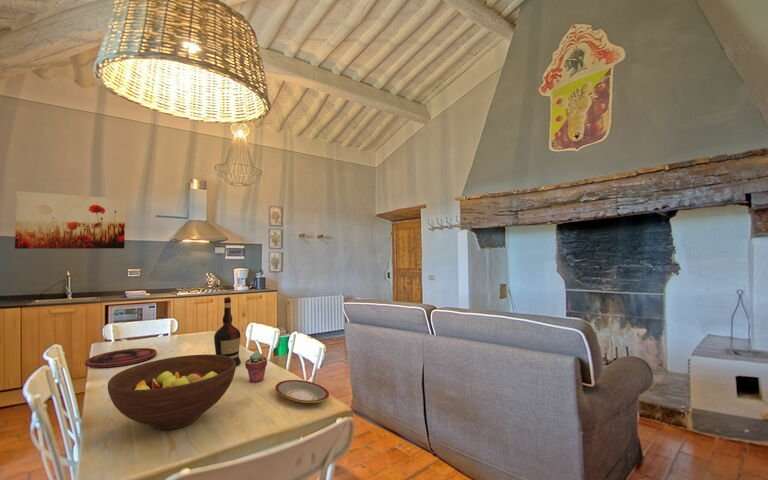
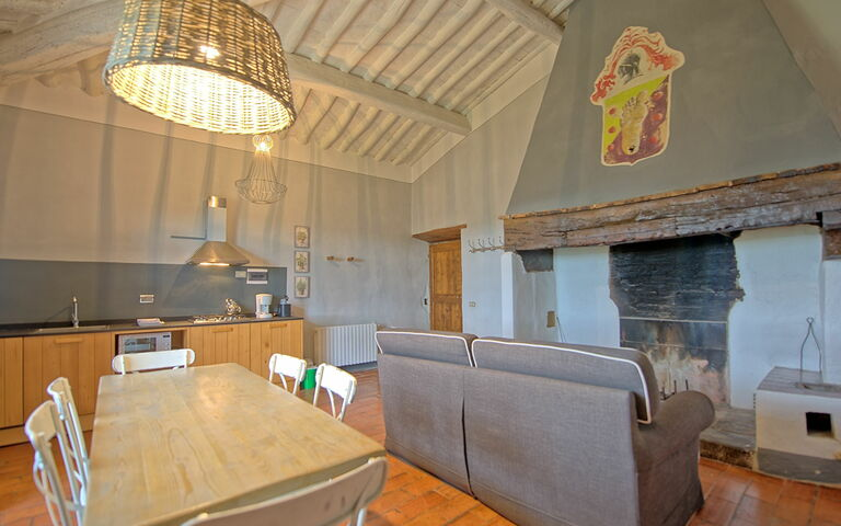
- potted succulent (256, 365)
- fruit bowl (176, 395)
- plate (301, 393)
- plate (122, 356)
- wall art (74, 221)
- liquor (227, 330)
